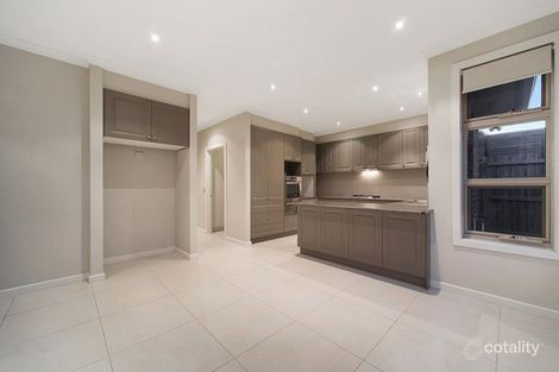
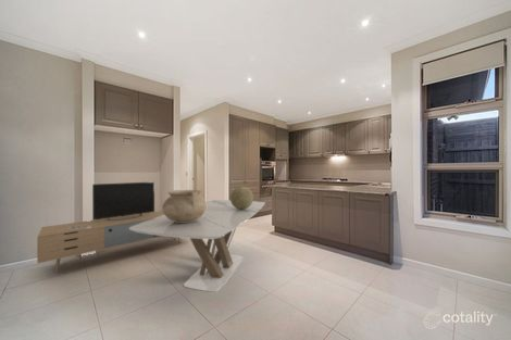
+ ceramic pot (185, 205)
+ dining table (215, 241)
+ media console (126, 217)
+ decorative sphere (241, 197)
